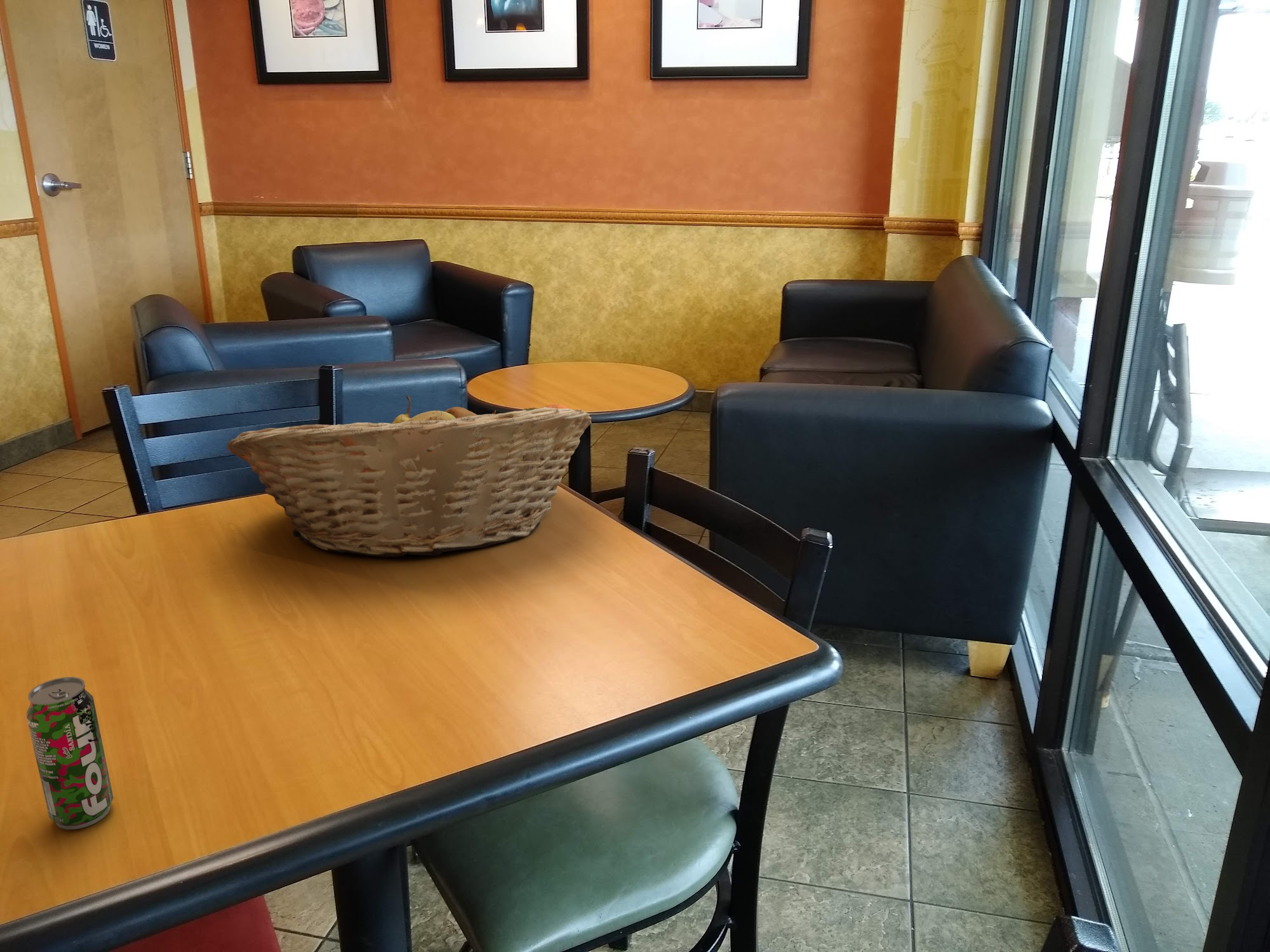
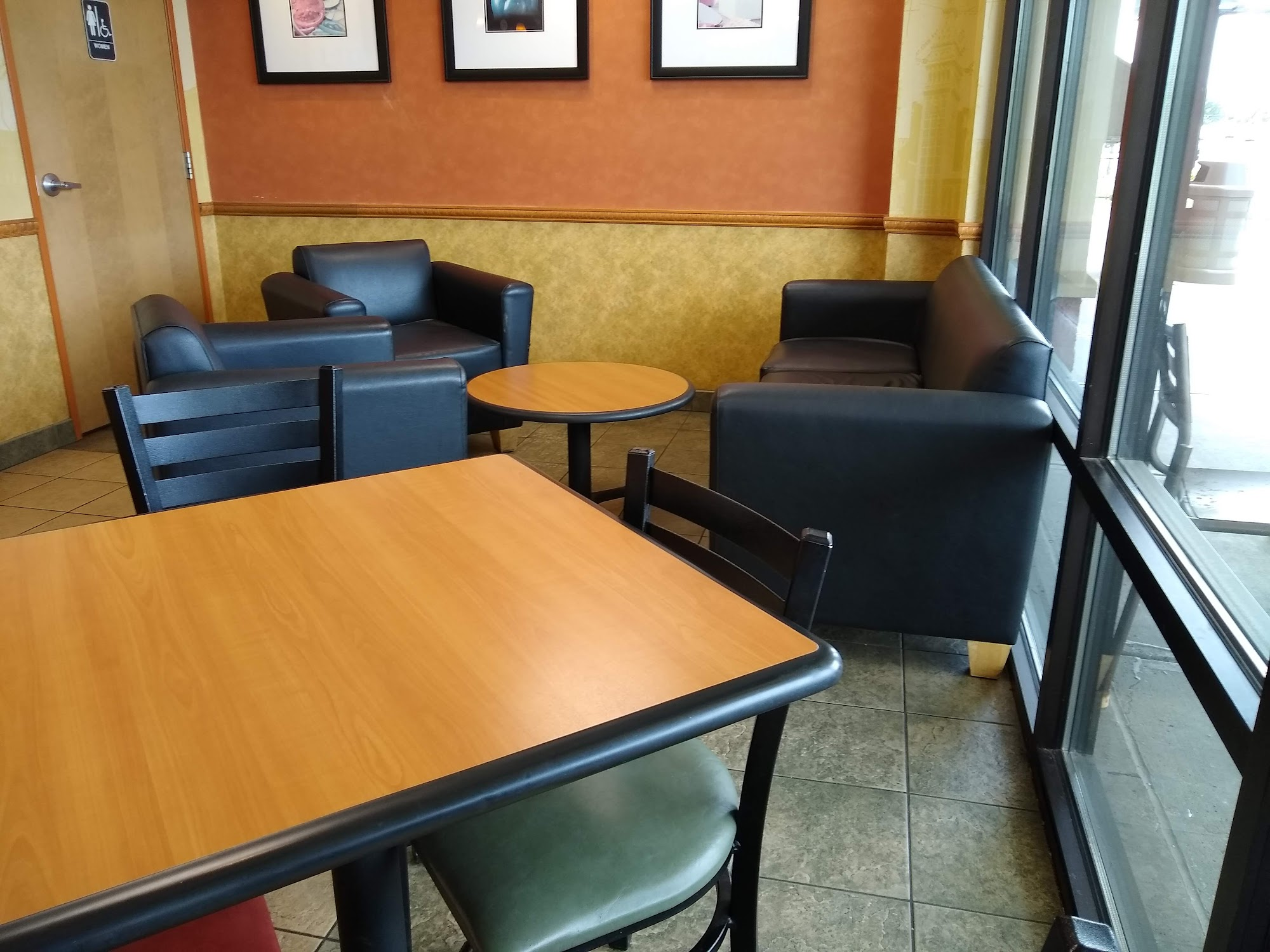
- fruit basket (418, 459)
- beverage can (70, 753)
